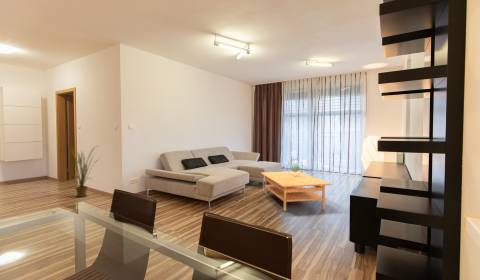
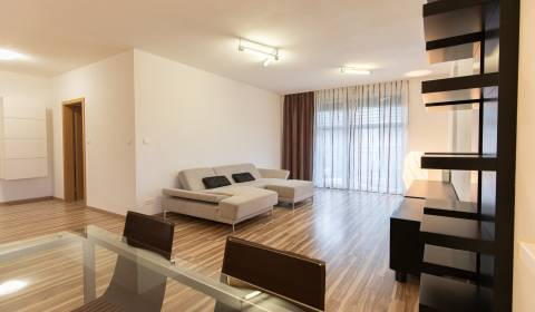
- decorative globe (295, 167)
- house plant (83, 170)
- coffee table (291, 188)
